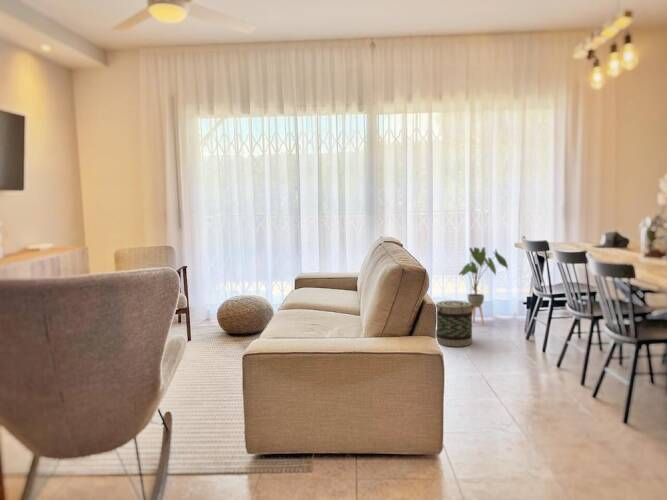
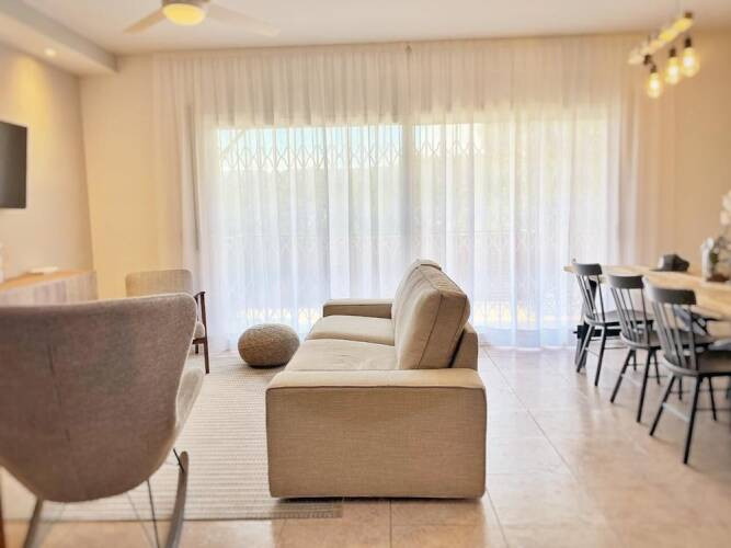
- house plant (477, 284)
- basket (454, 322)
